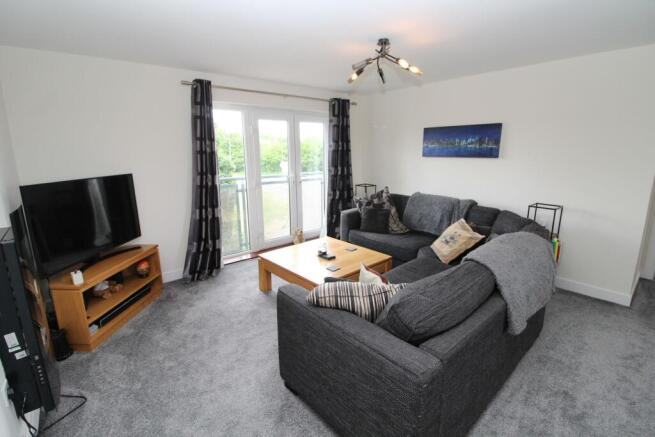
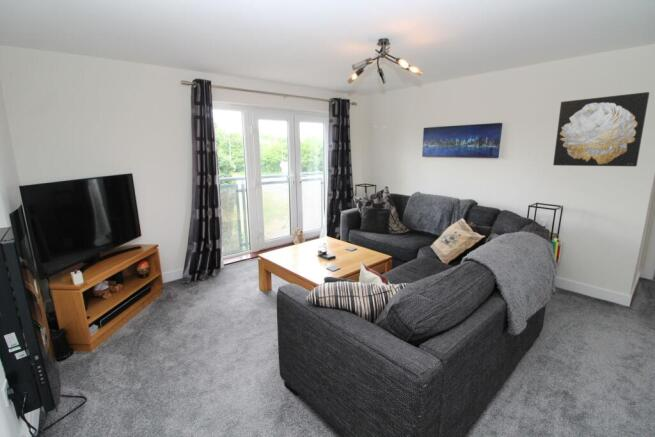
+ wall art (596, 132)
